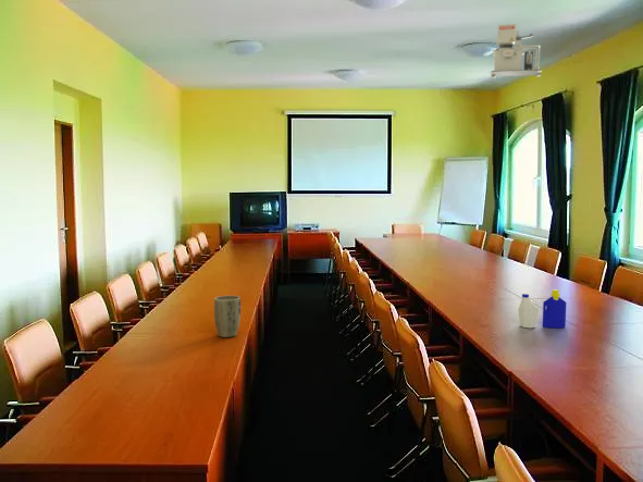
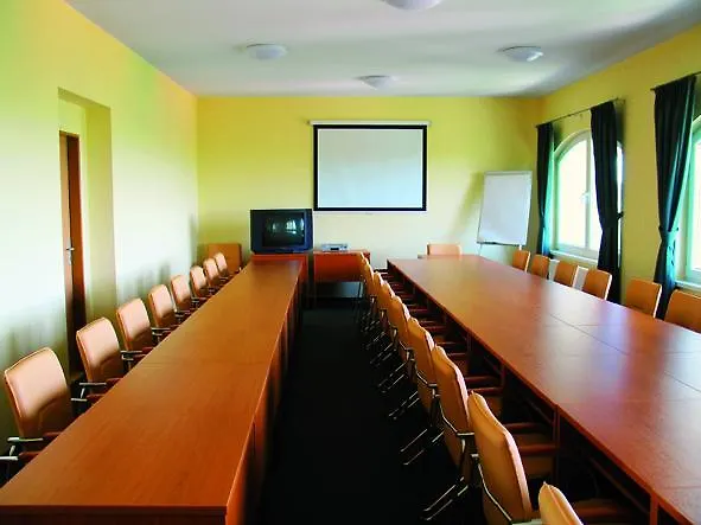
- bottle (543, 308)
- plant pot (227, 316)
- projector (516, 51)
